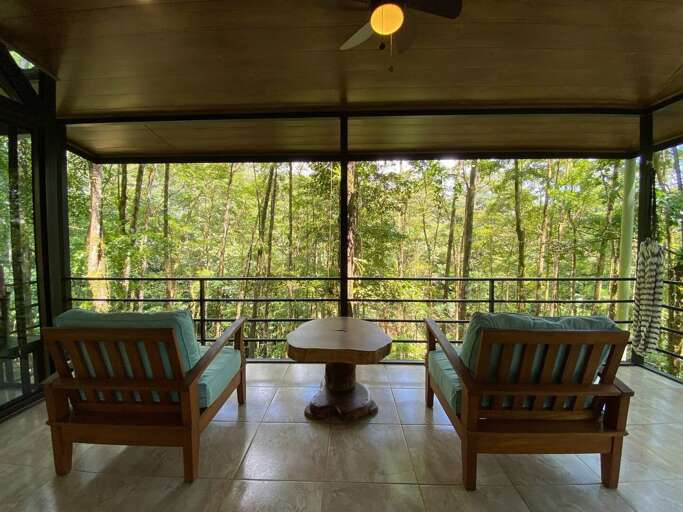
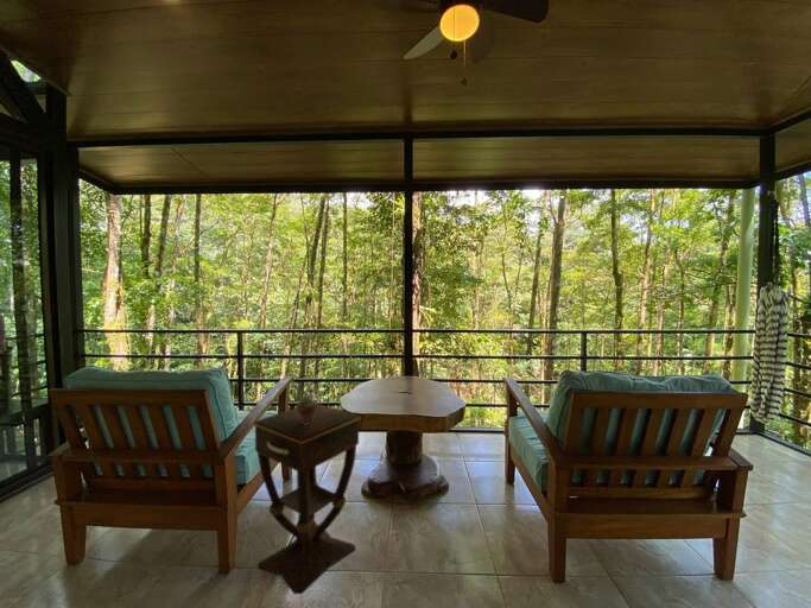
+ side table (308, 487)
+ potted succulent (306, 407)
